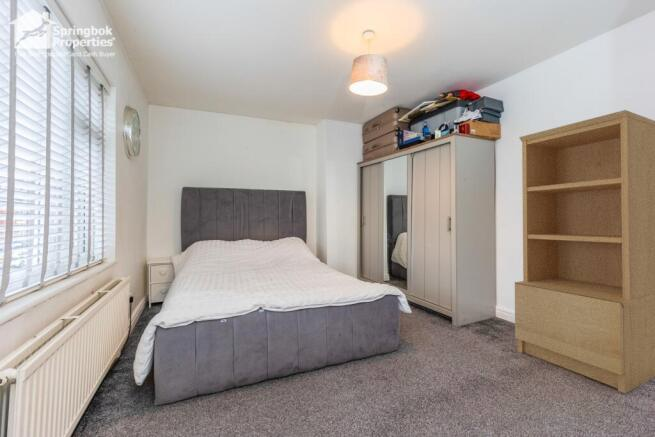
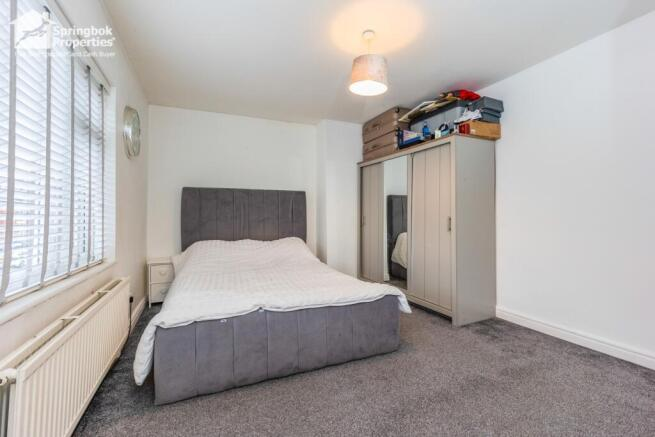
- bookcase (581, 245)
